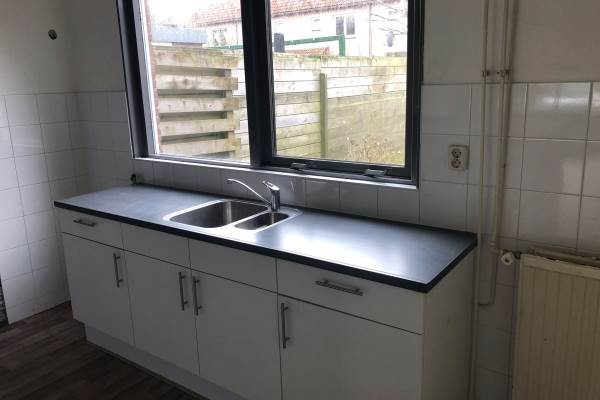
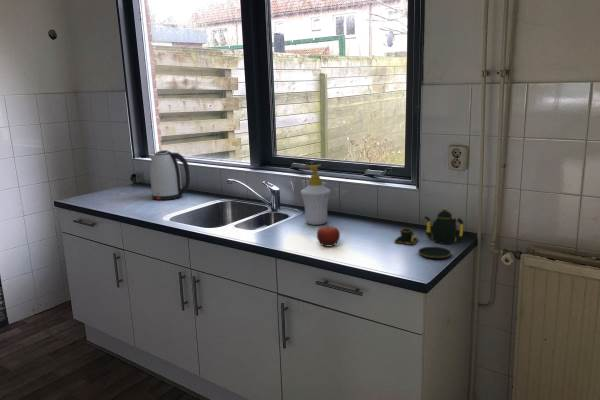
+ soap bottle (315, 194)
+ teapot (427, 229)
+ fruit (328, 234)
+ kettle (170, 174)
